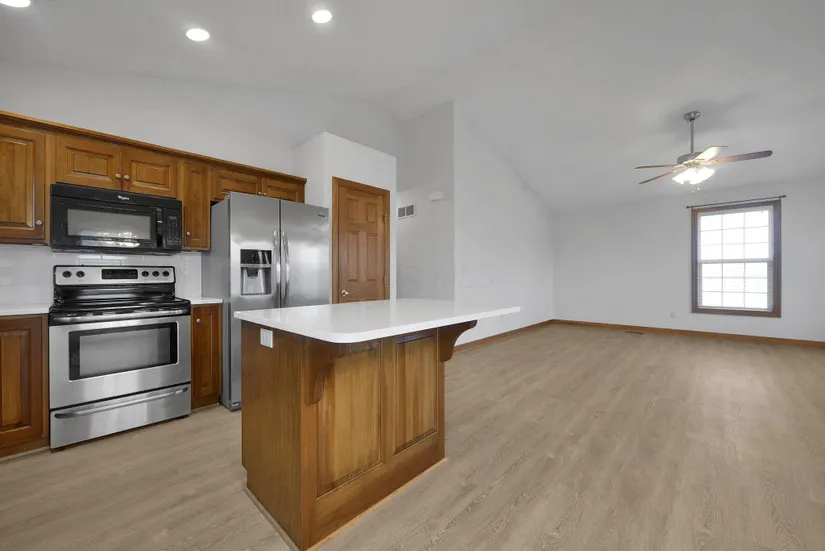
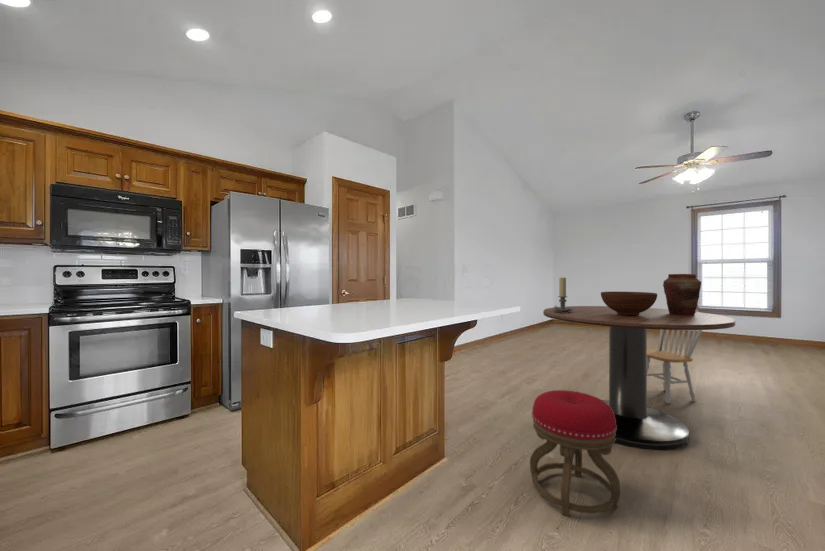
+ dining table (627, 369)
+ chair (668, 351)
+ stool (572, 446)
+ candle holder (561, 294)
+ fruit bowl (627, 303)
+ vase (681, 293)
